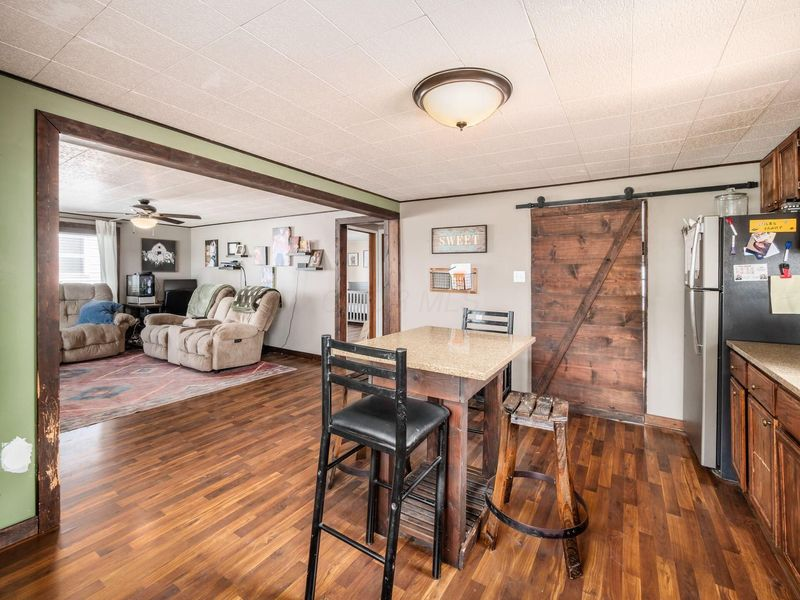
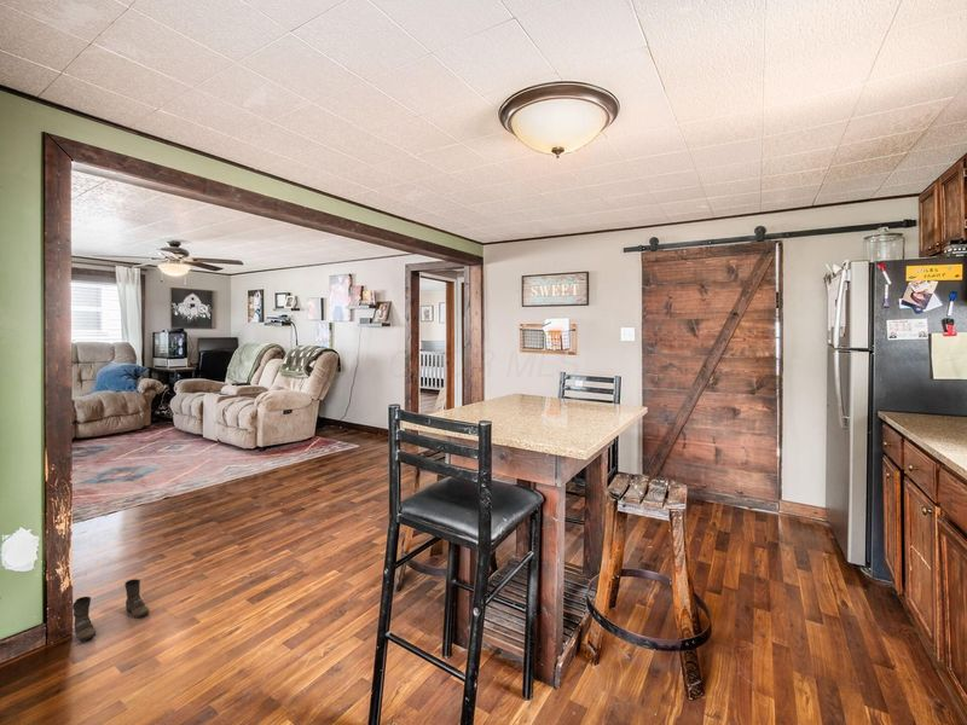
+ boots (126, 608)
